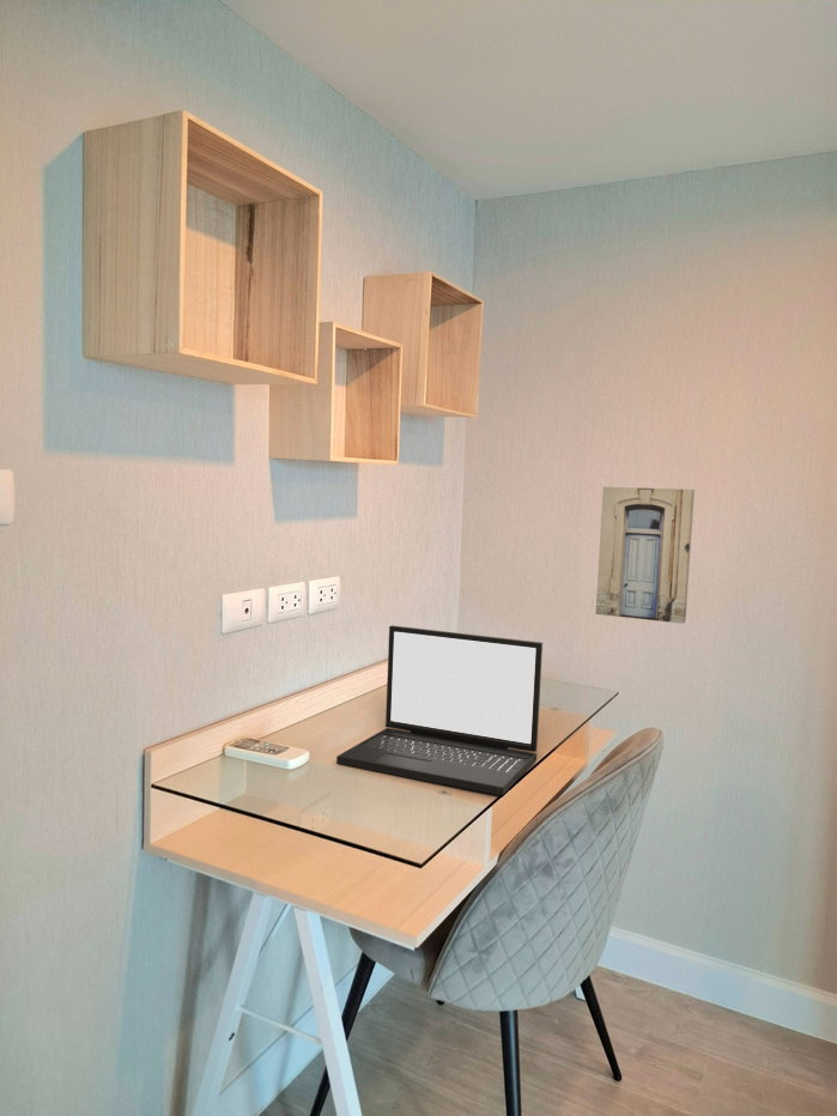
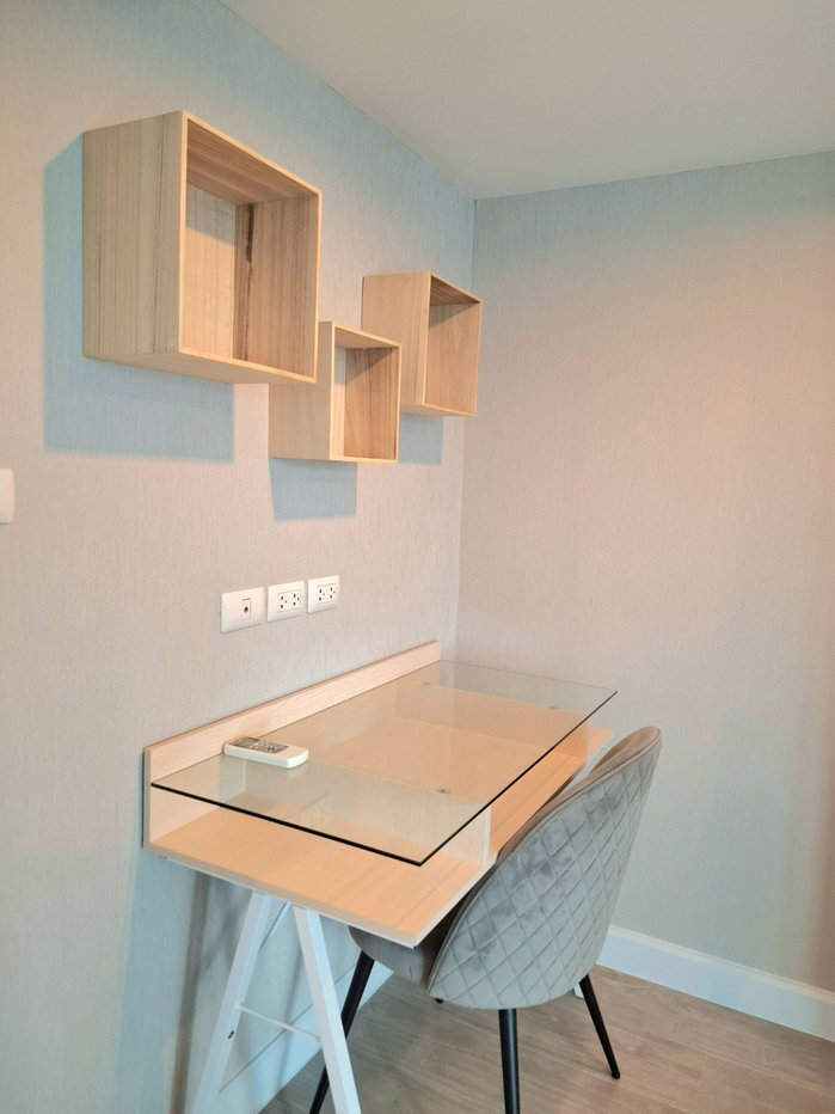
- wall art (643, 553)
- laptop (441, 702)
